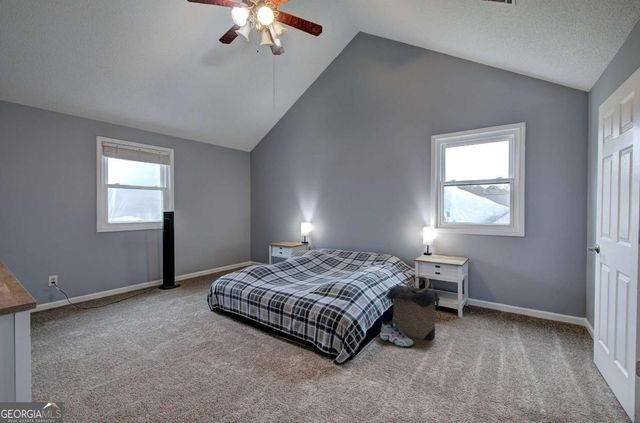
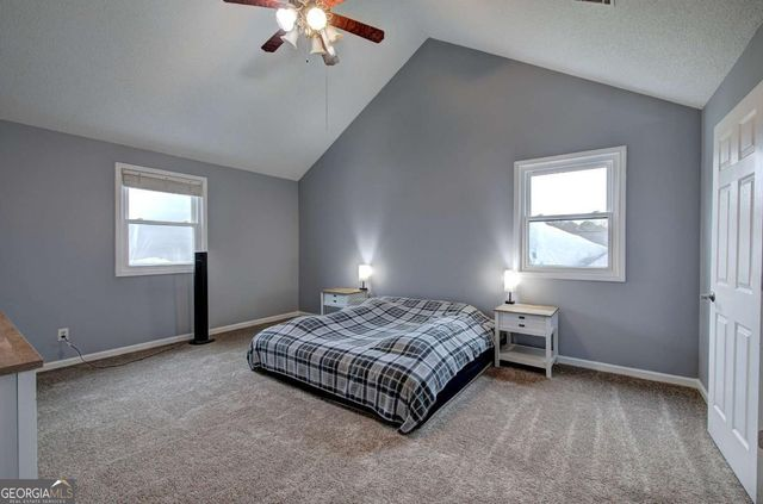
- sneaker (395, 330)
- laundry hamper (412, 305)
